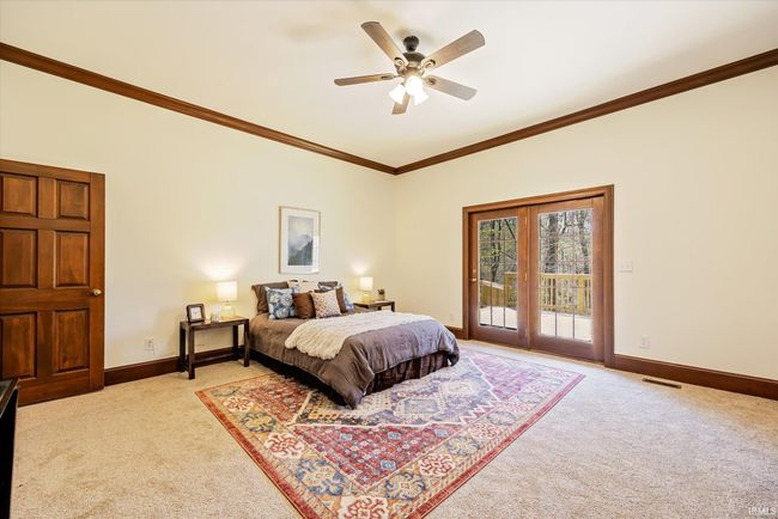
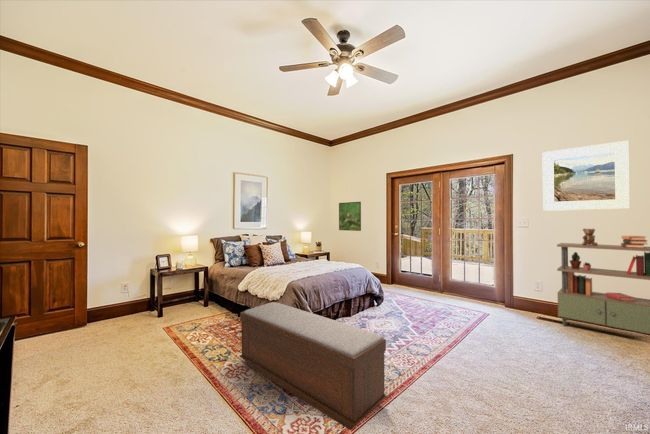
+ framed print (349, 216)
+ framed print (582, 178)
+ bench (304, 350)
+ shelving unit (606, 275)
